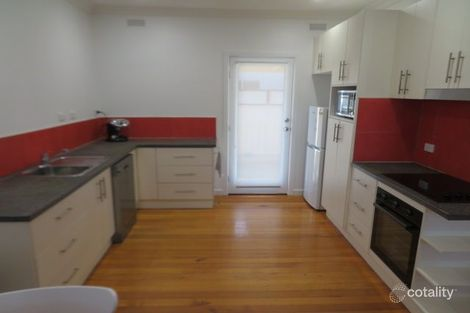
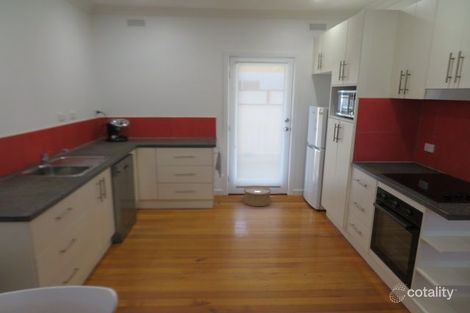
+ woven basket (257, 195)
